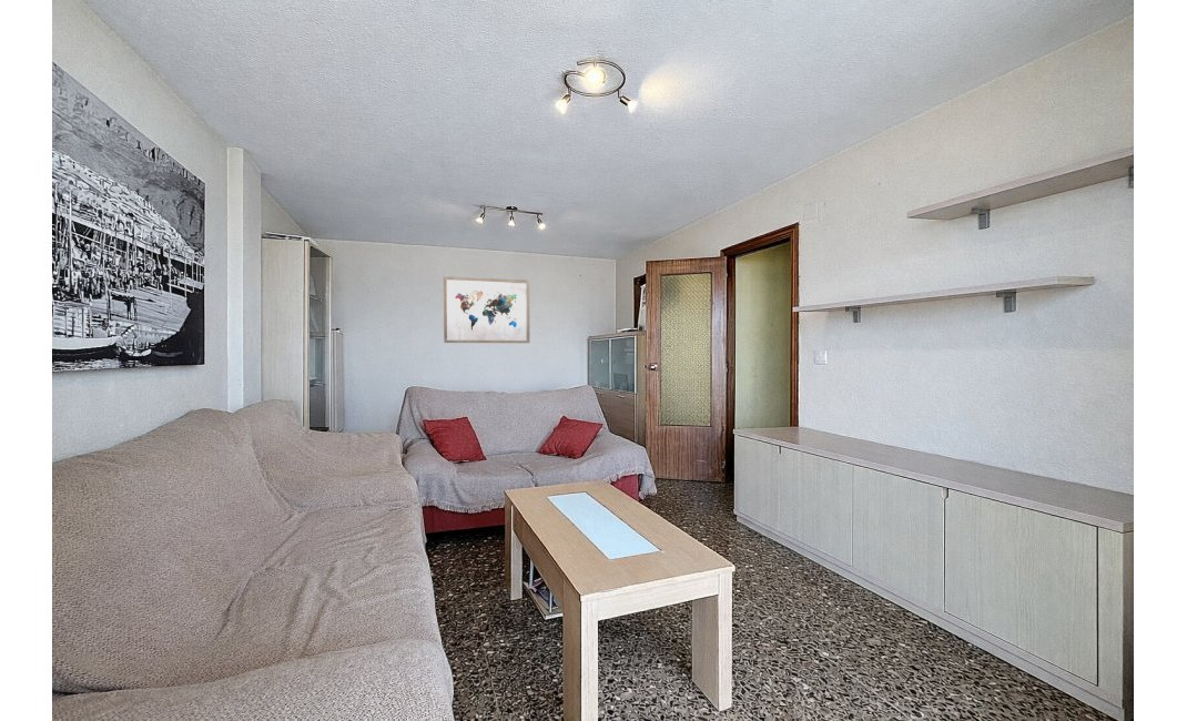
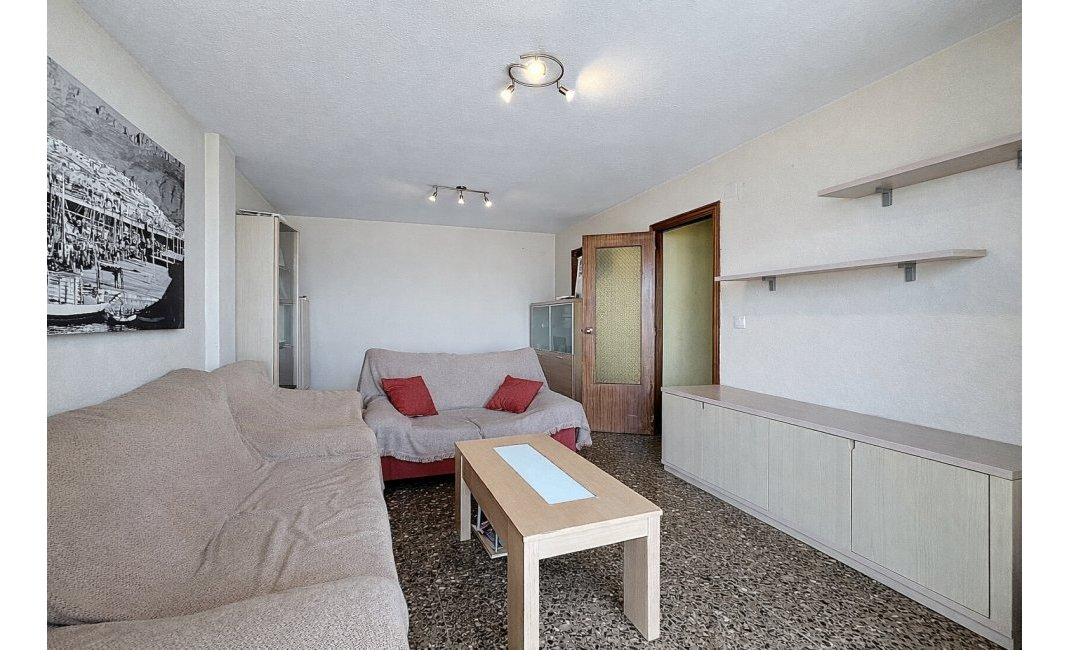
- wall art (487, 311)
